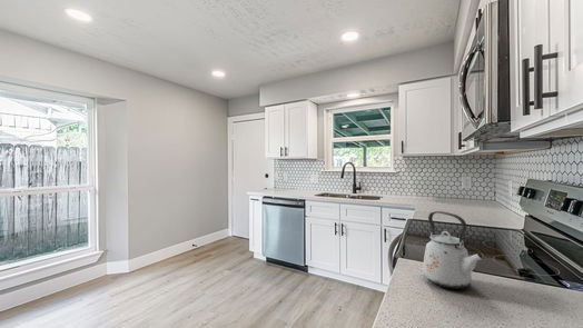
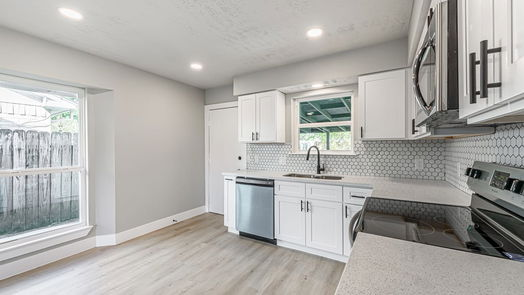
- kettle (453, 249)
